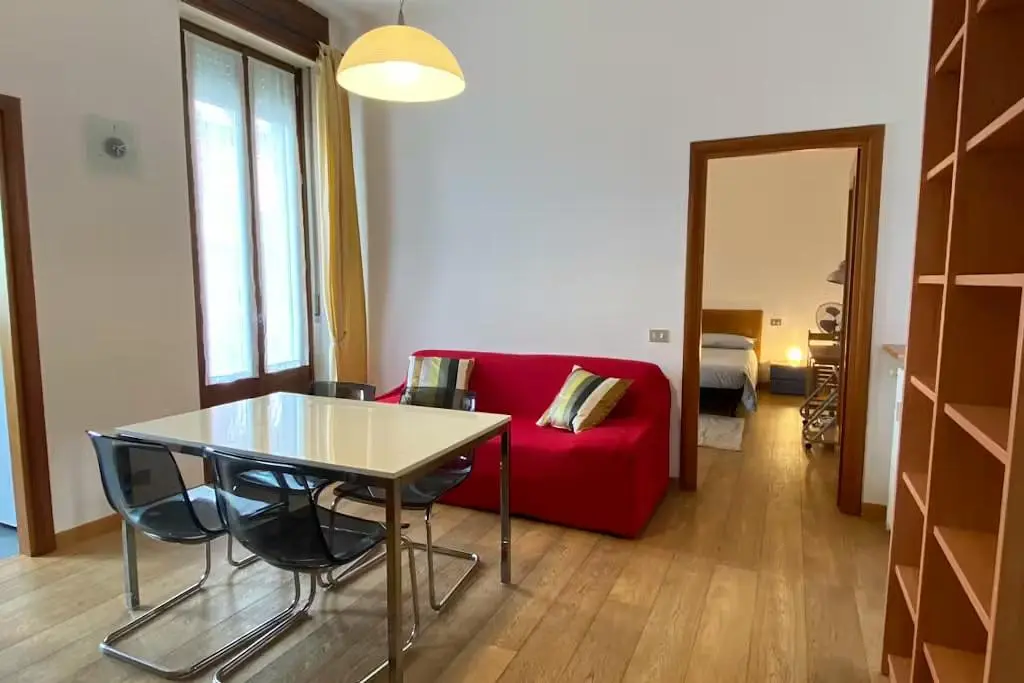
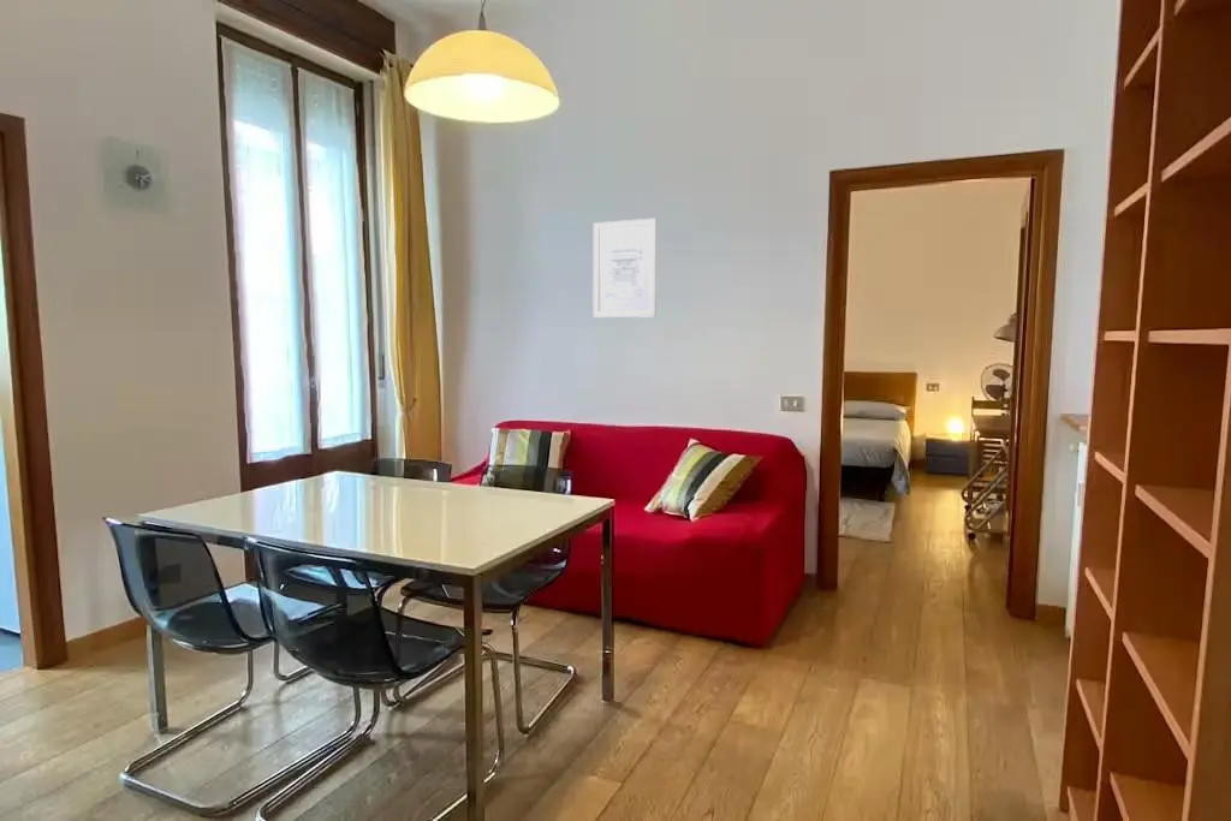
+ wall art (624, 268)
